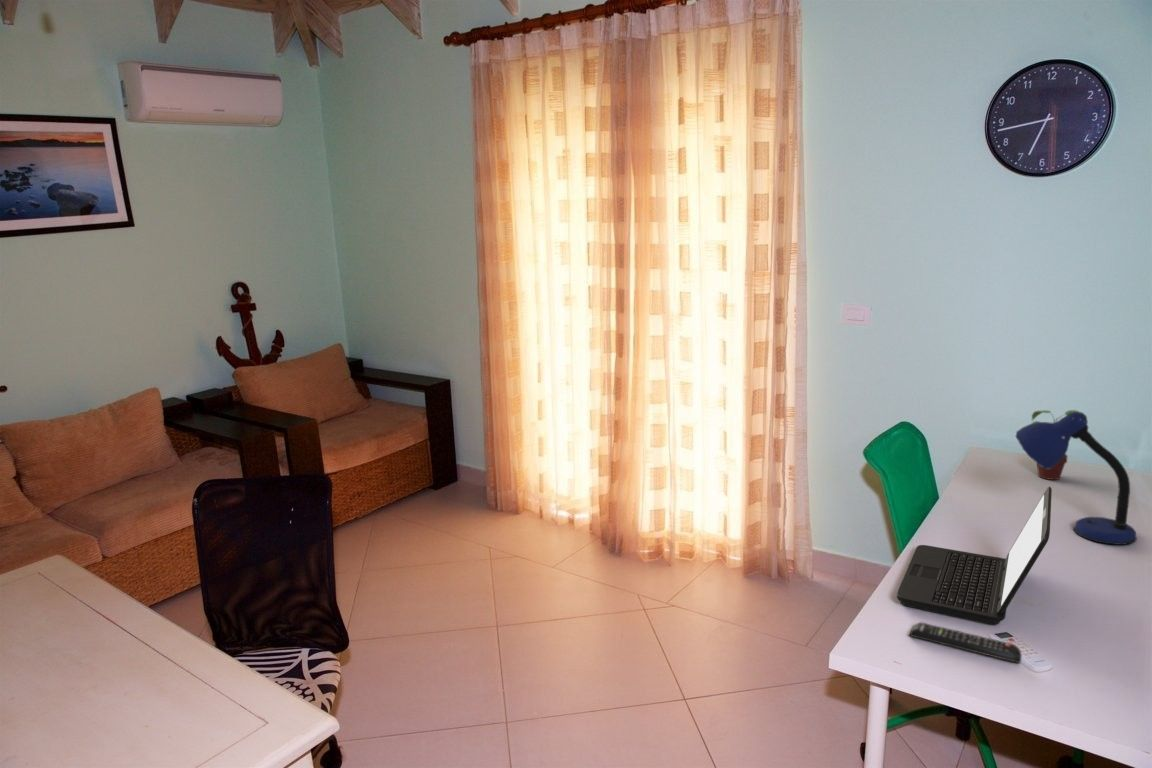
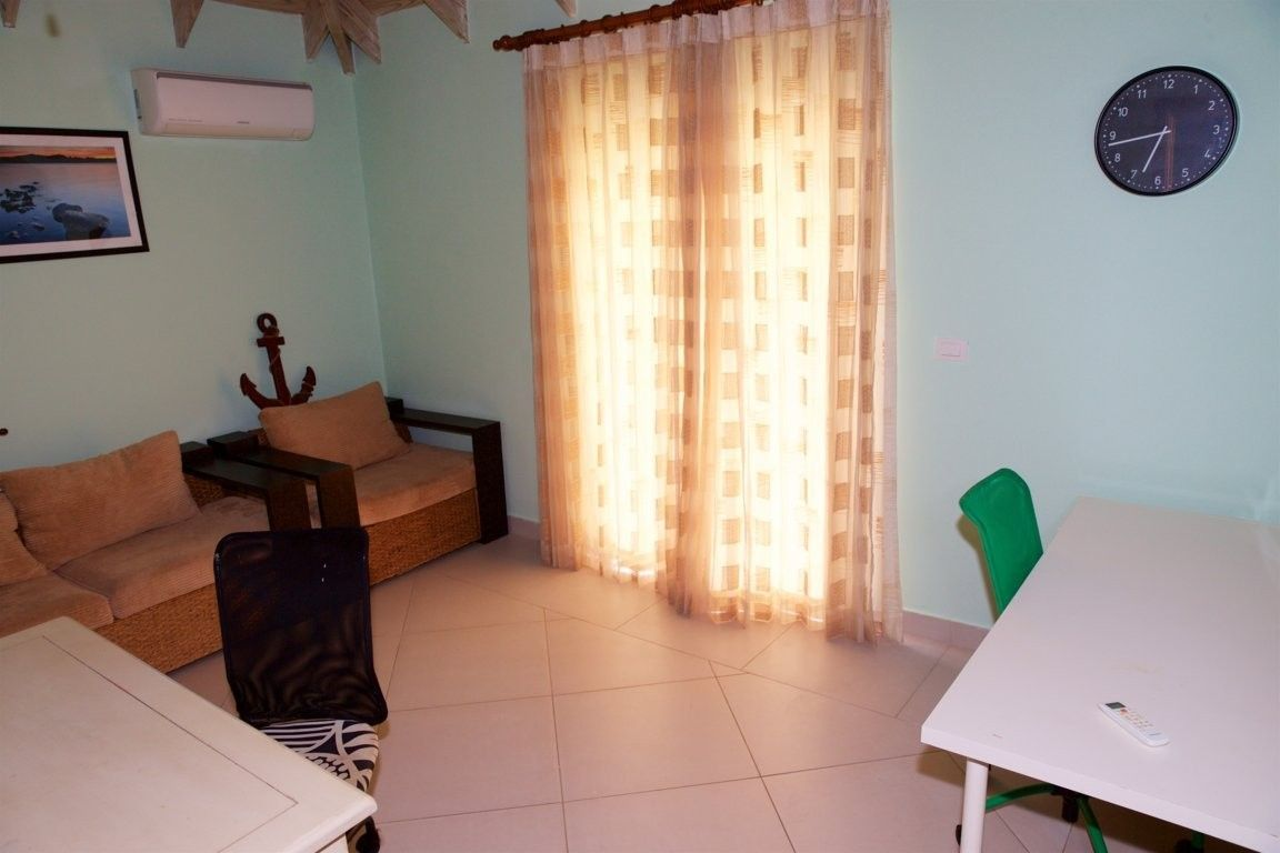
- laptop (974, 553)
- remote control (963, 642)
- desk lamp (1060, 460)
- potted plant (1064, 455)
